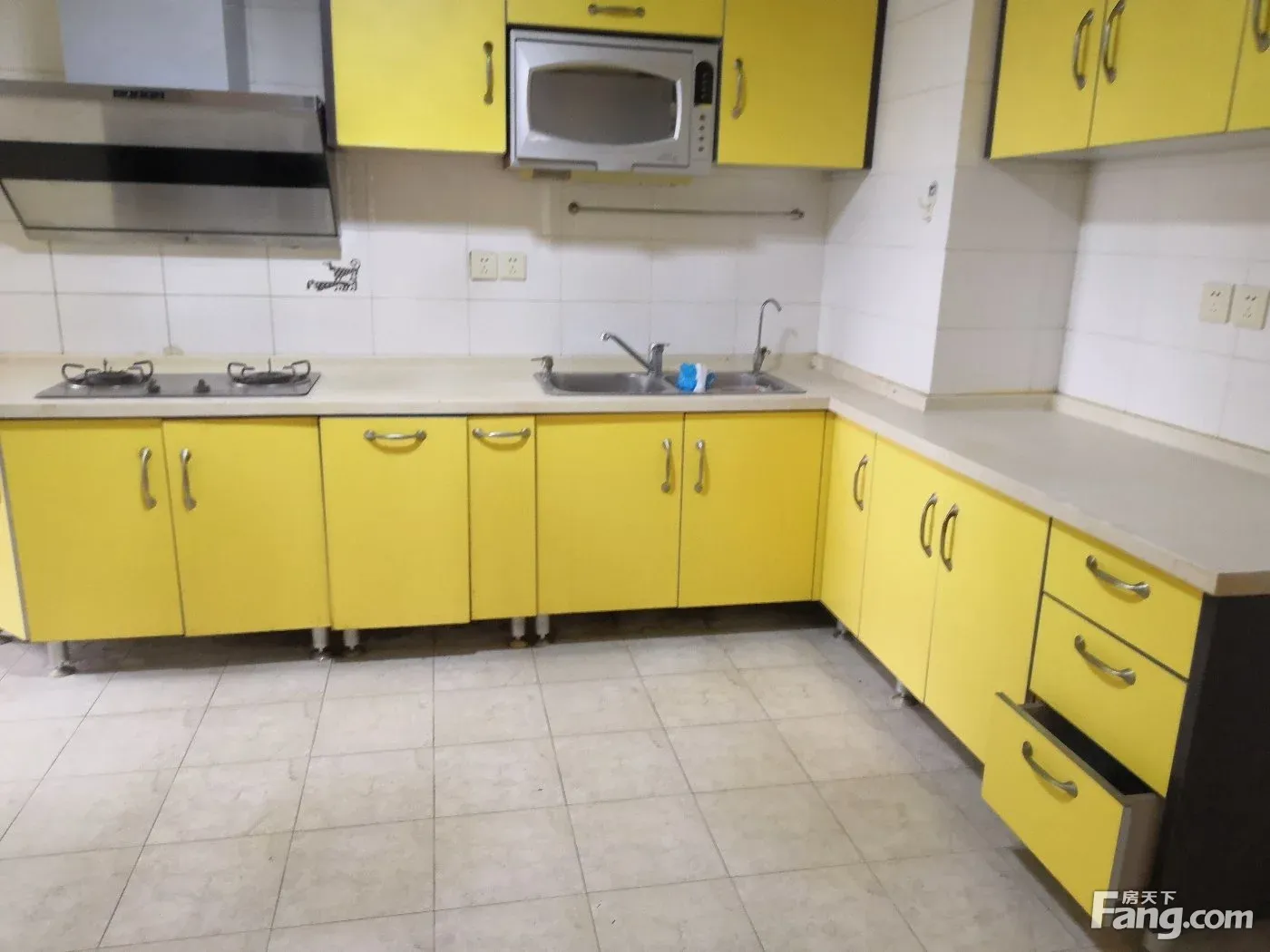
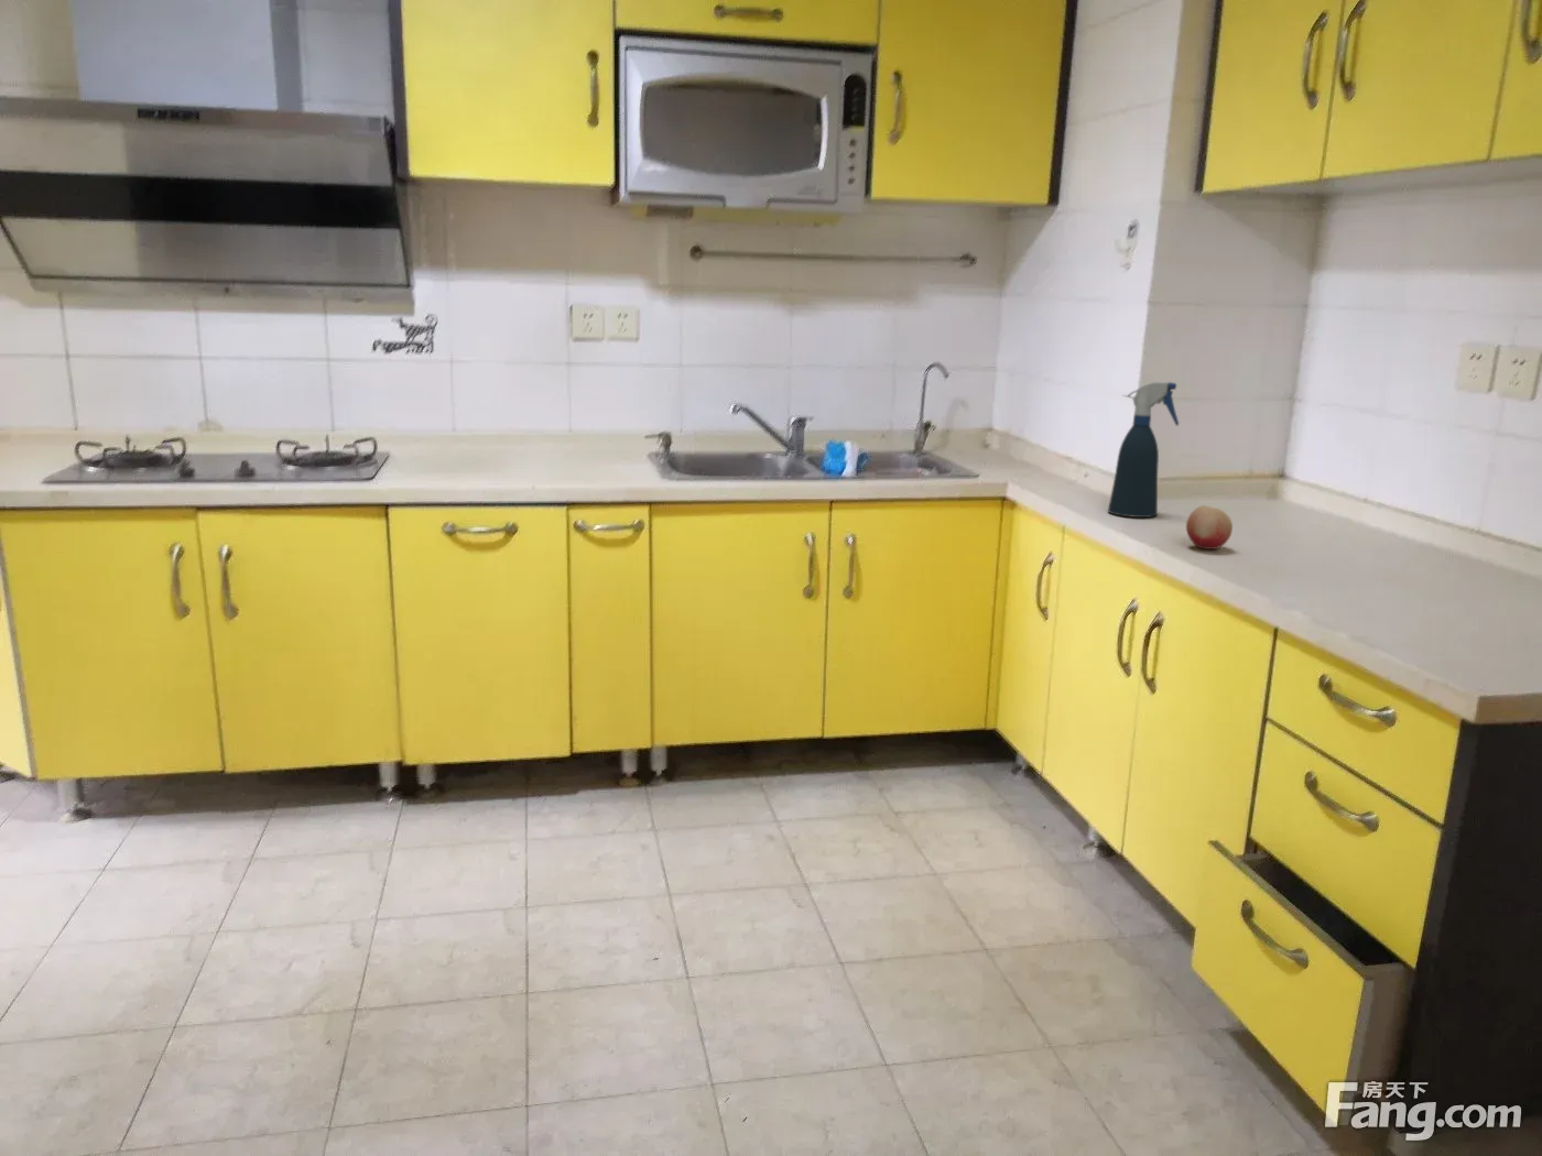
+ fruit (1208, 526)
+ spray bottle (1143, 447)
